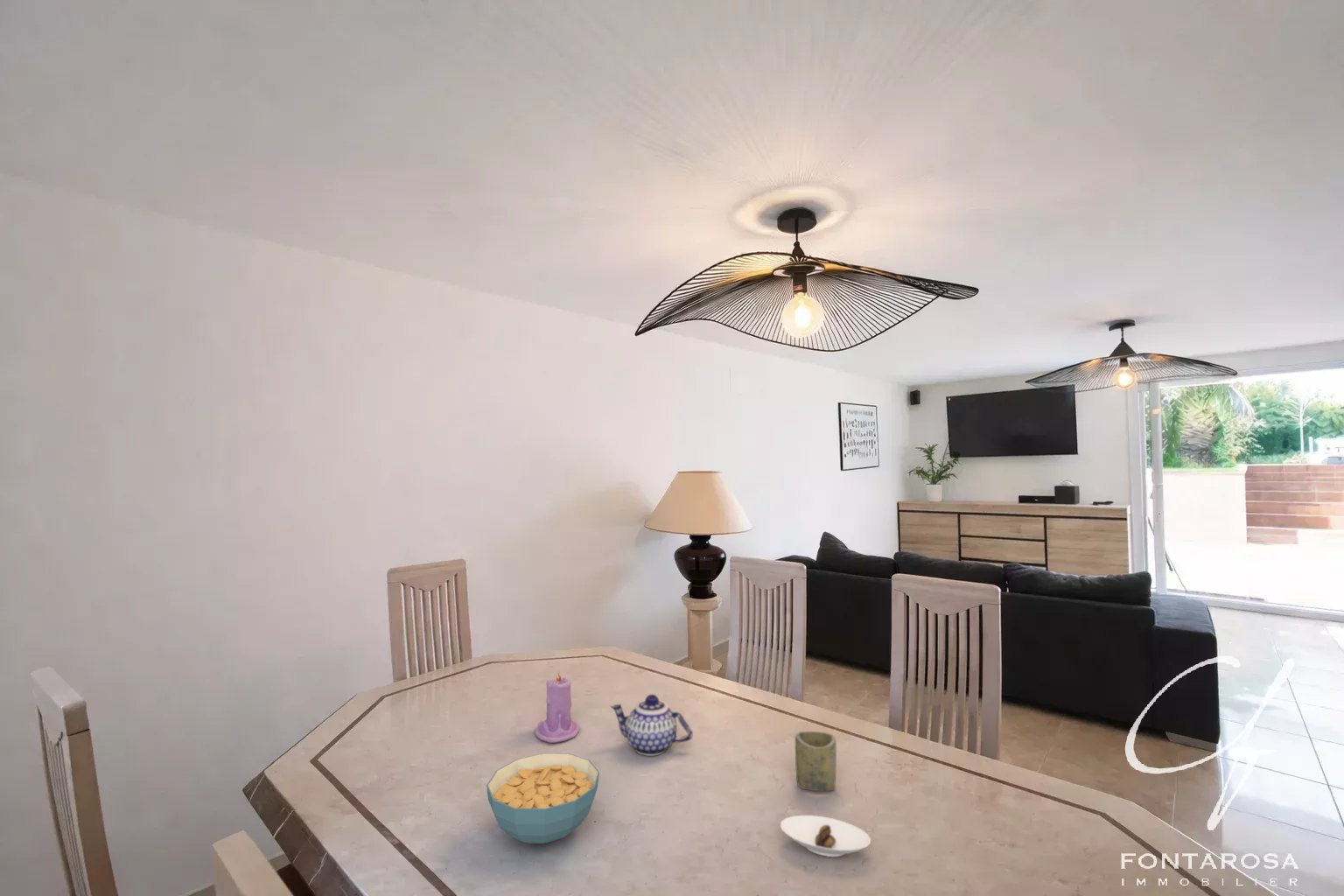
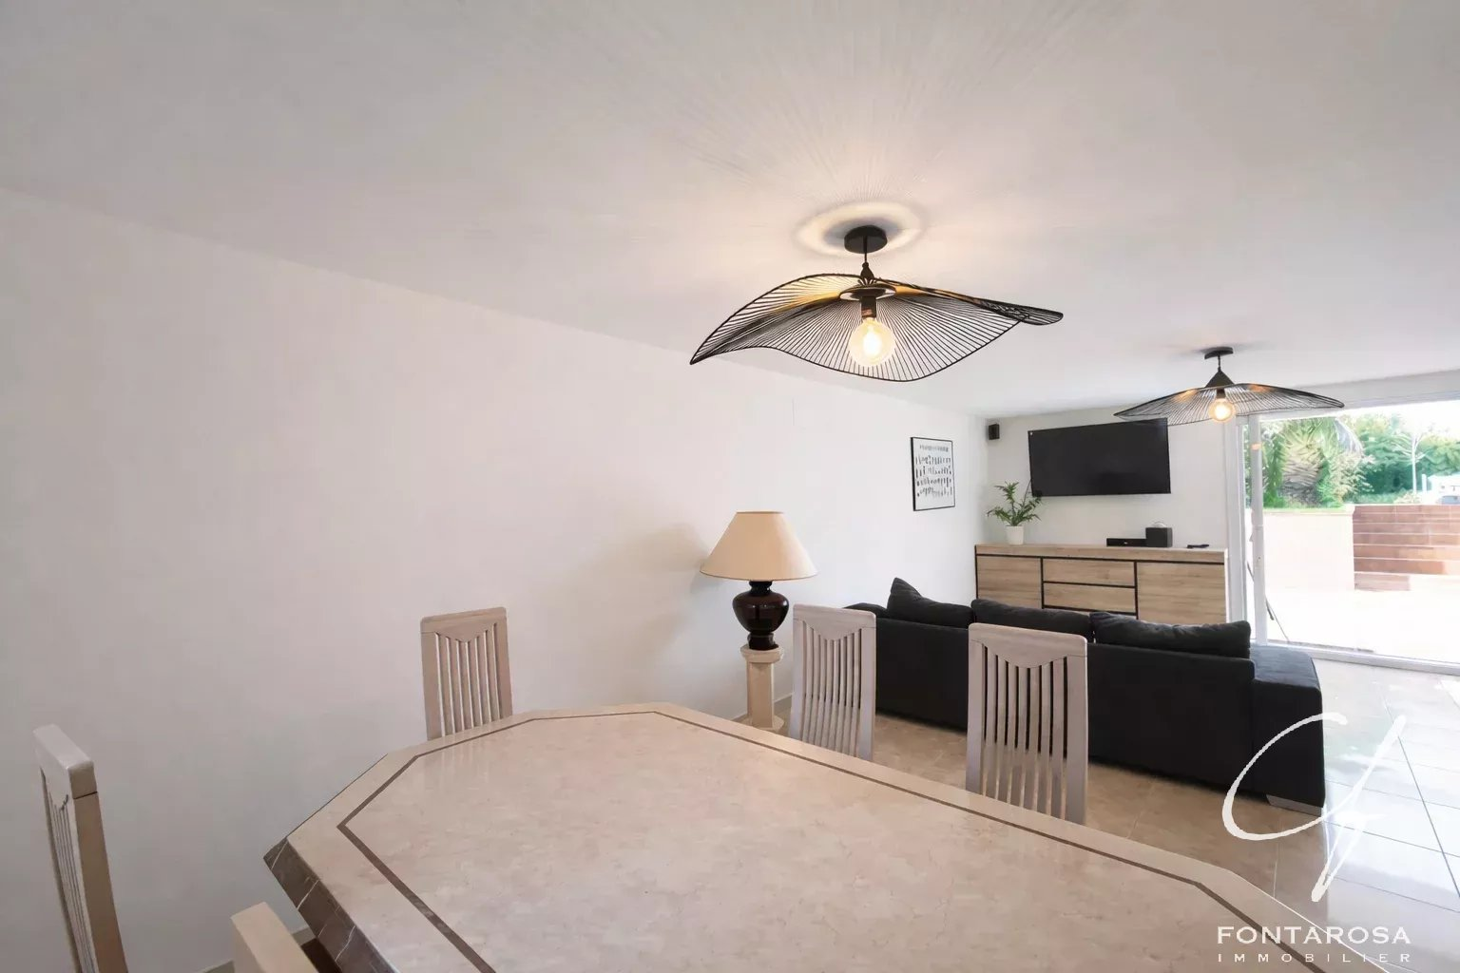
- teapot (650, 721)
- candle (557, 702)
- cup (816, 760)
- saucer (824, 837)
- cereal bowl (543, 806)
